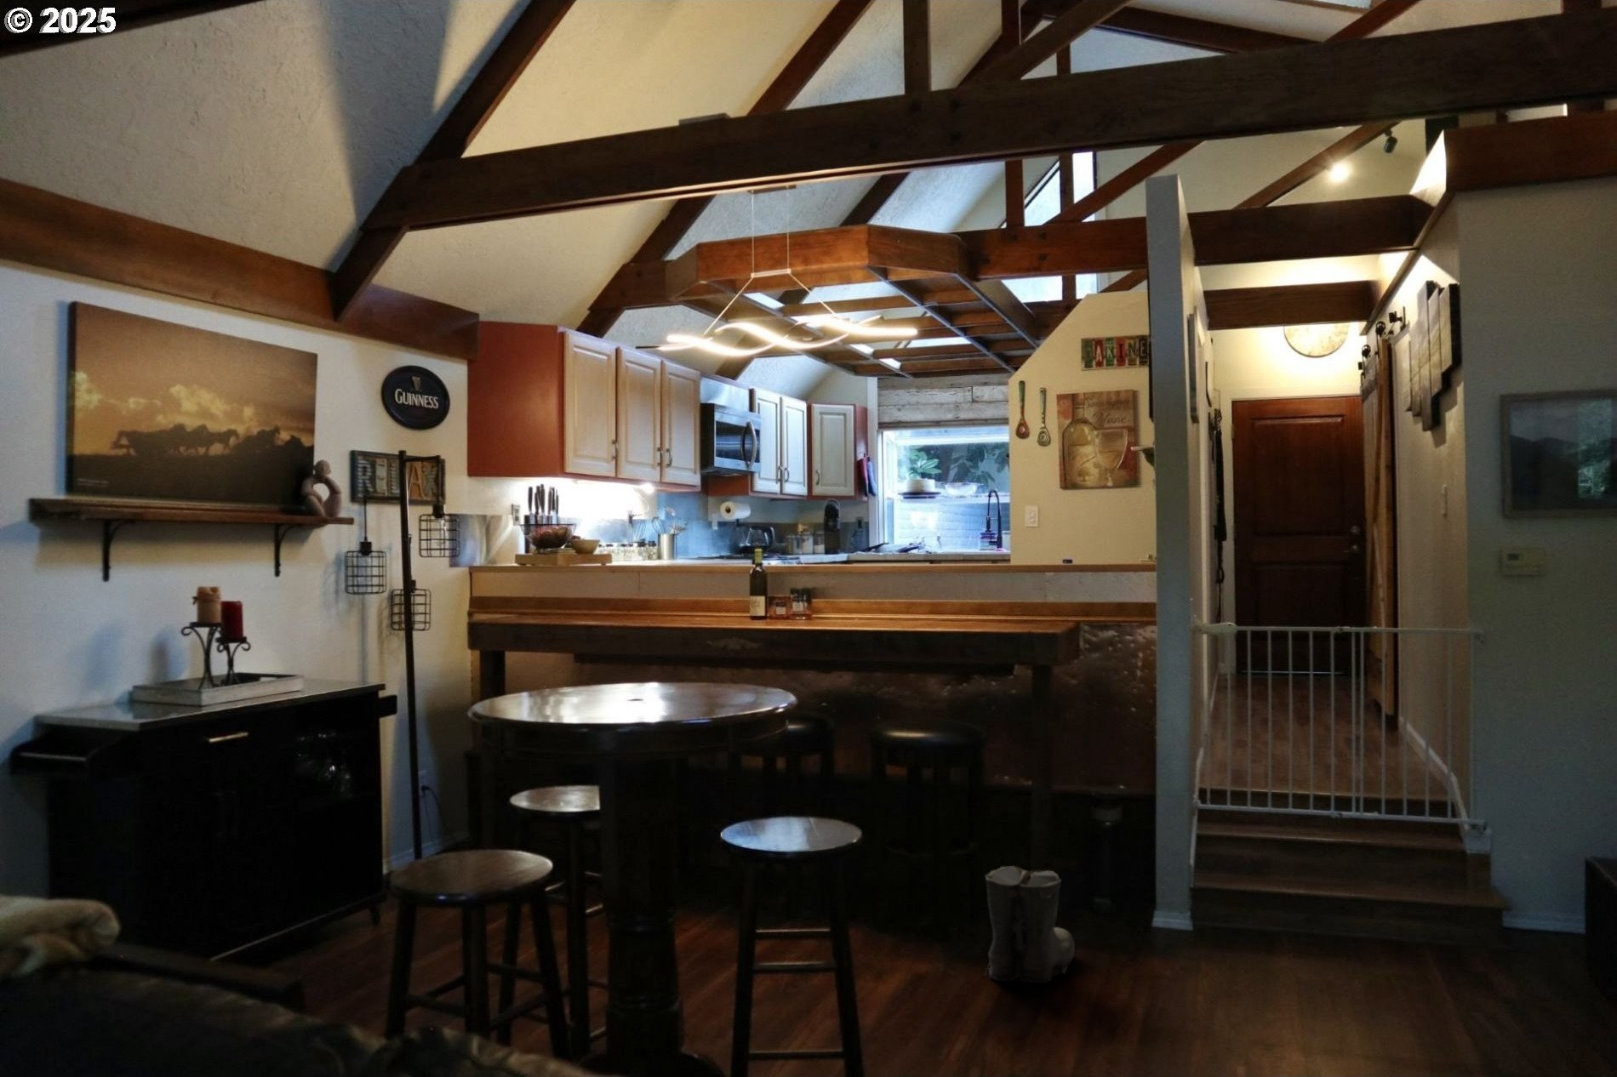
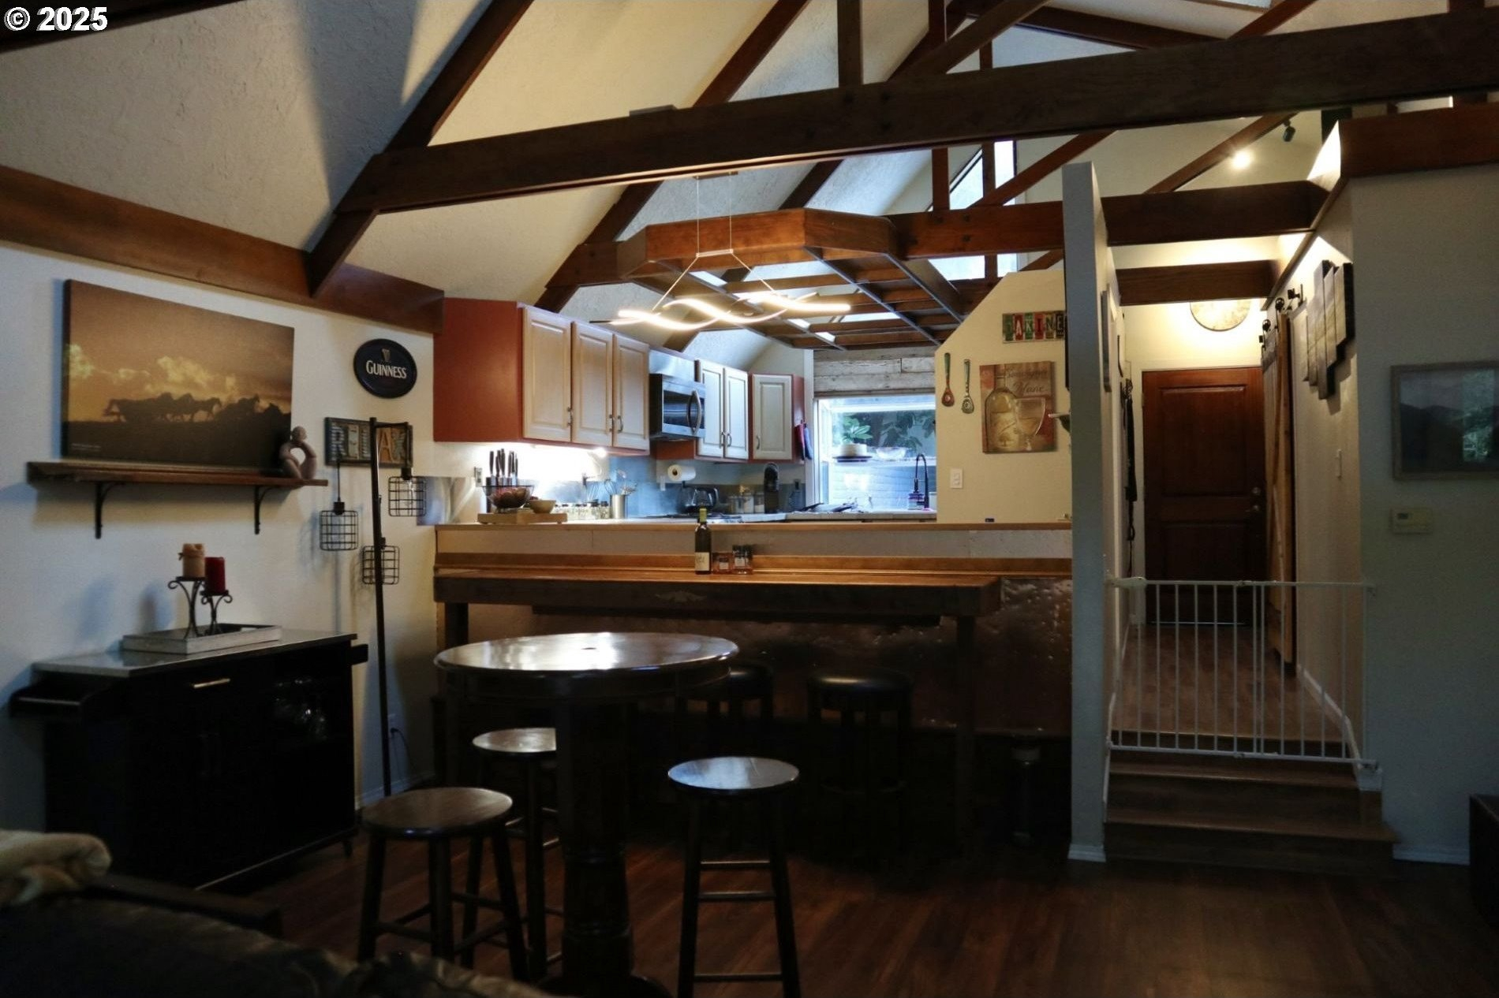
- boots (1030, 916)
